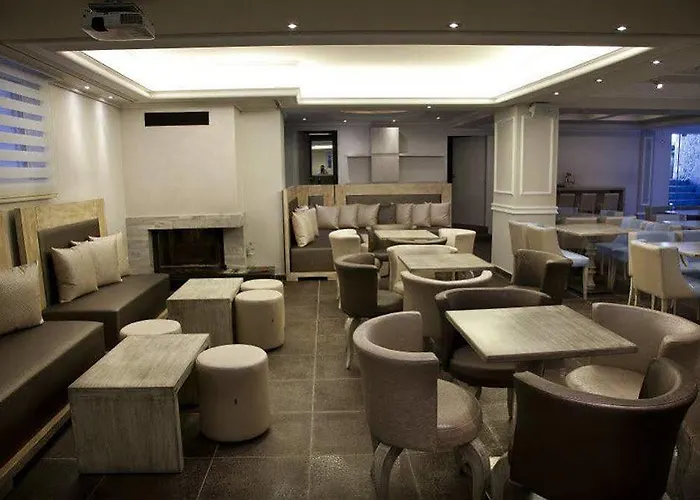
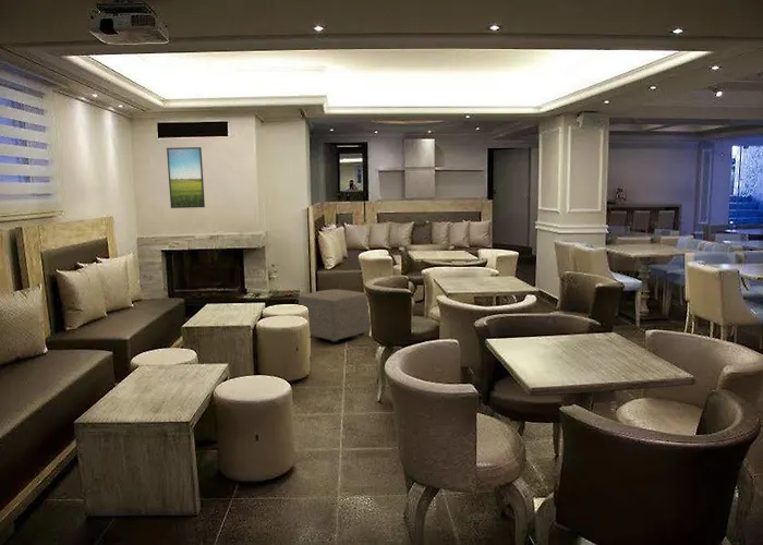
+ ottoman (334, 314)
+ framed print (185, 178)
